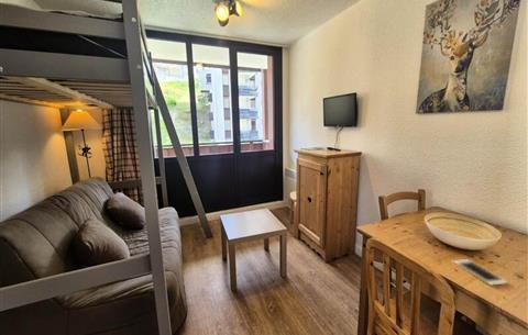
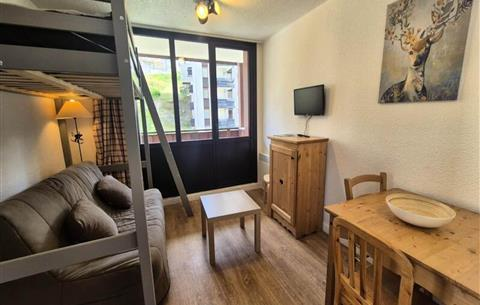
- cell phone (477, 270)
